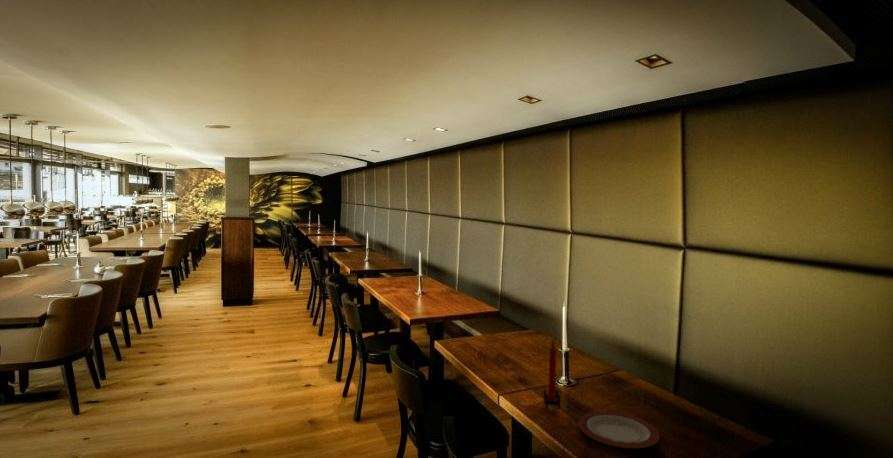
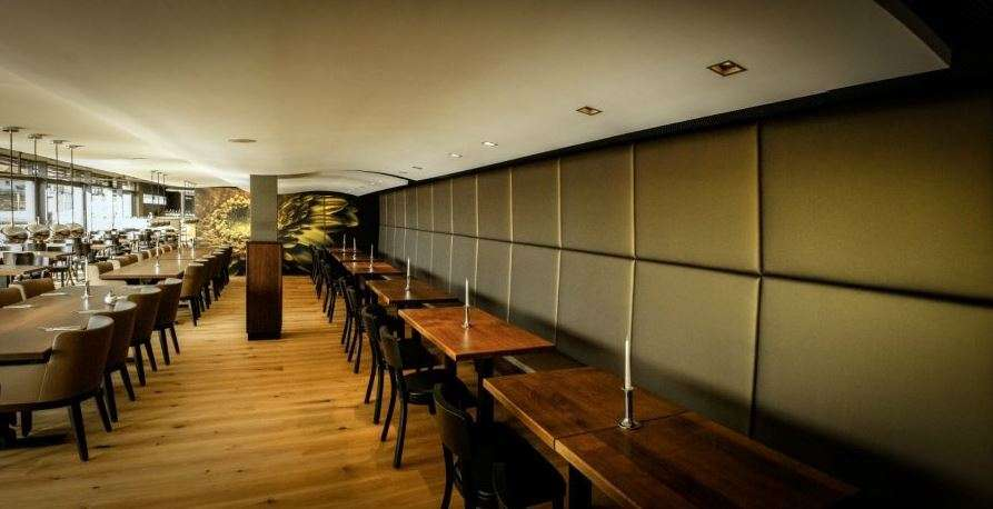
- candle (552, 375)
- plate (617, 431)
